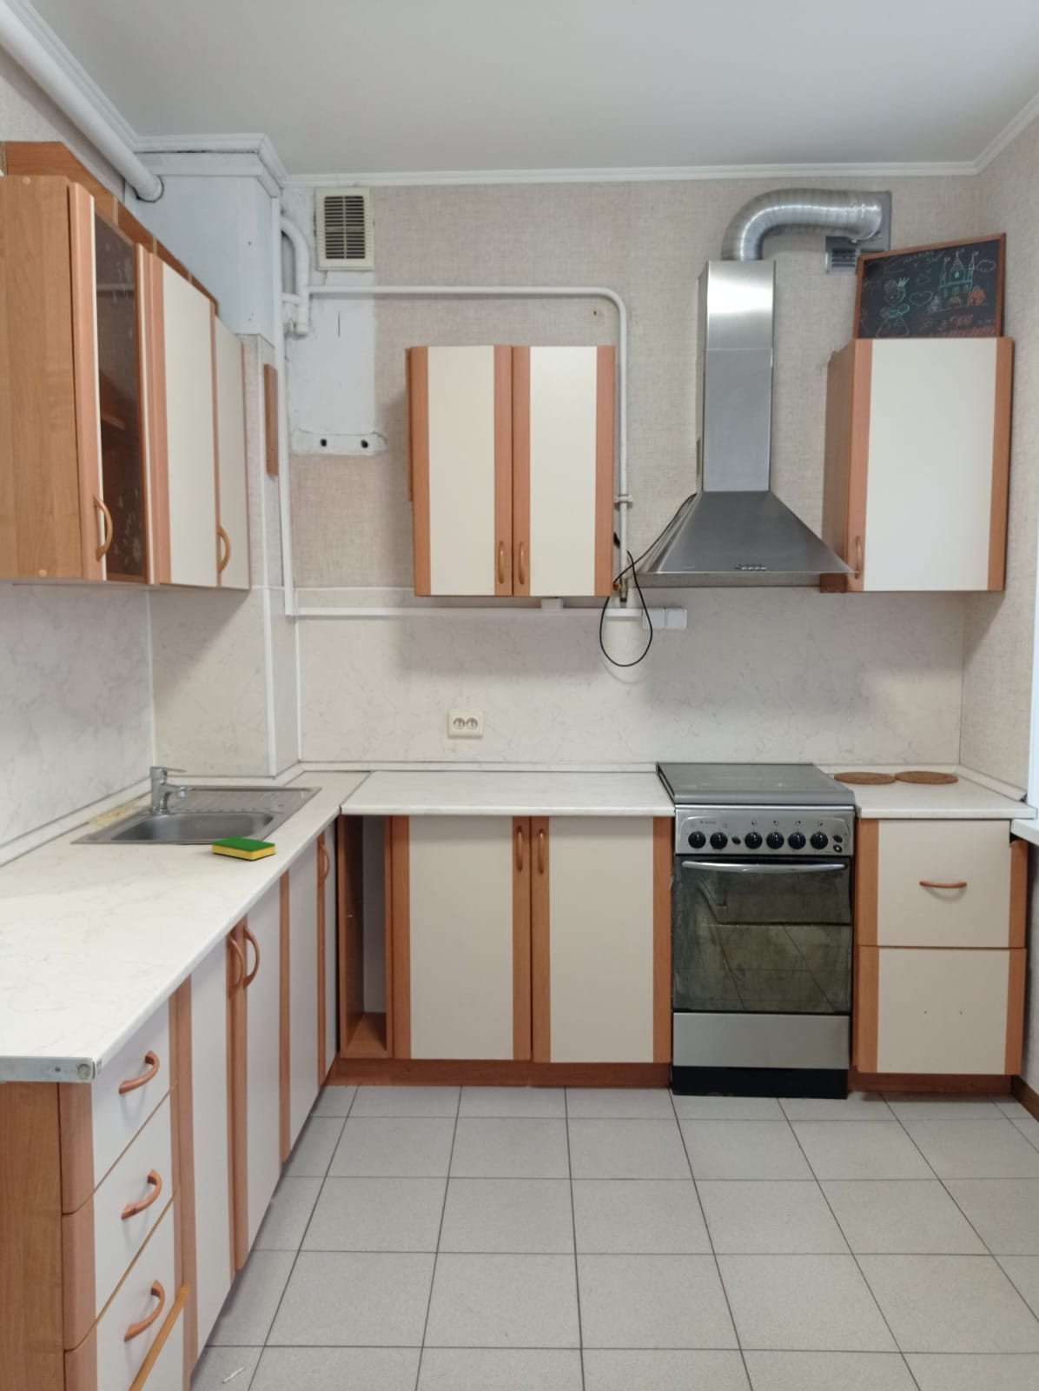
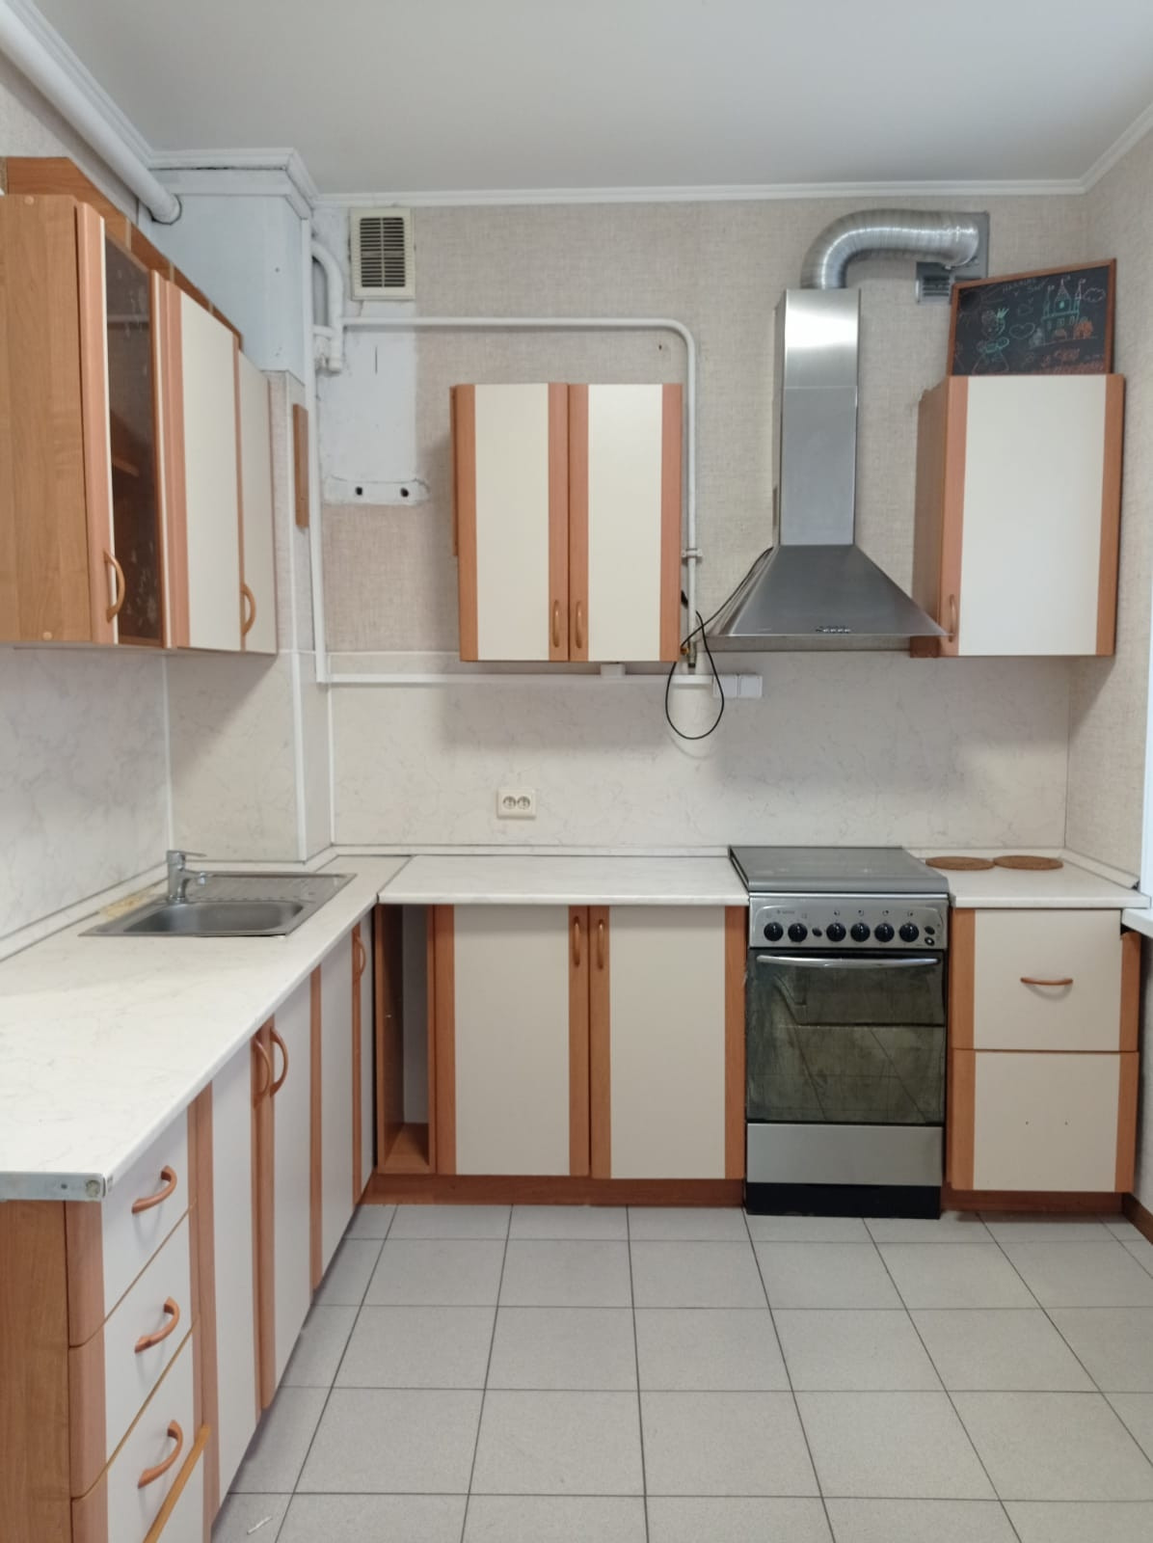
- dish sponge (243, 847)
